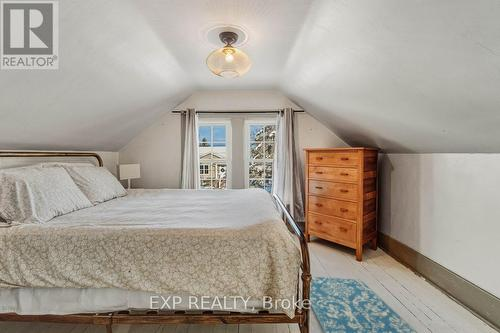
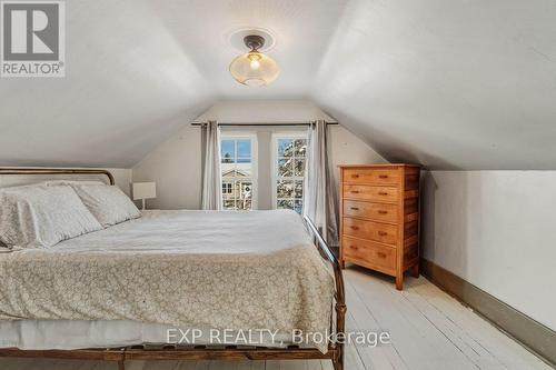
- rug (336, 289)
